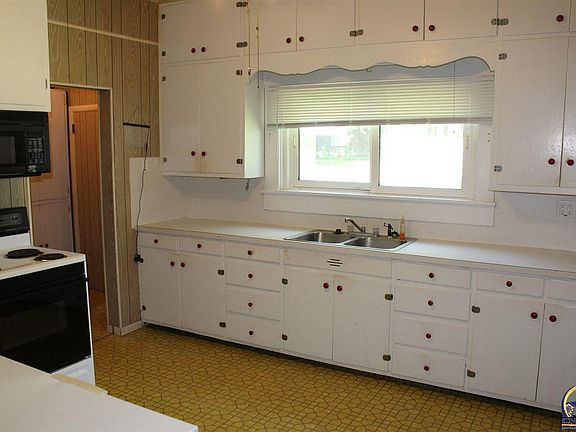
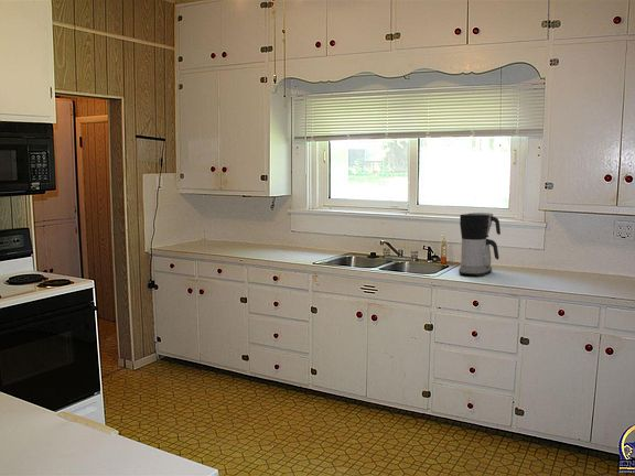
+ coffee maker (480, 242)
